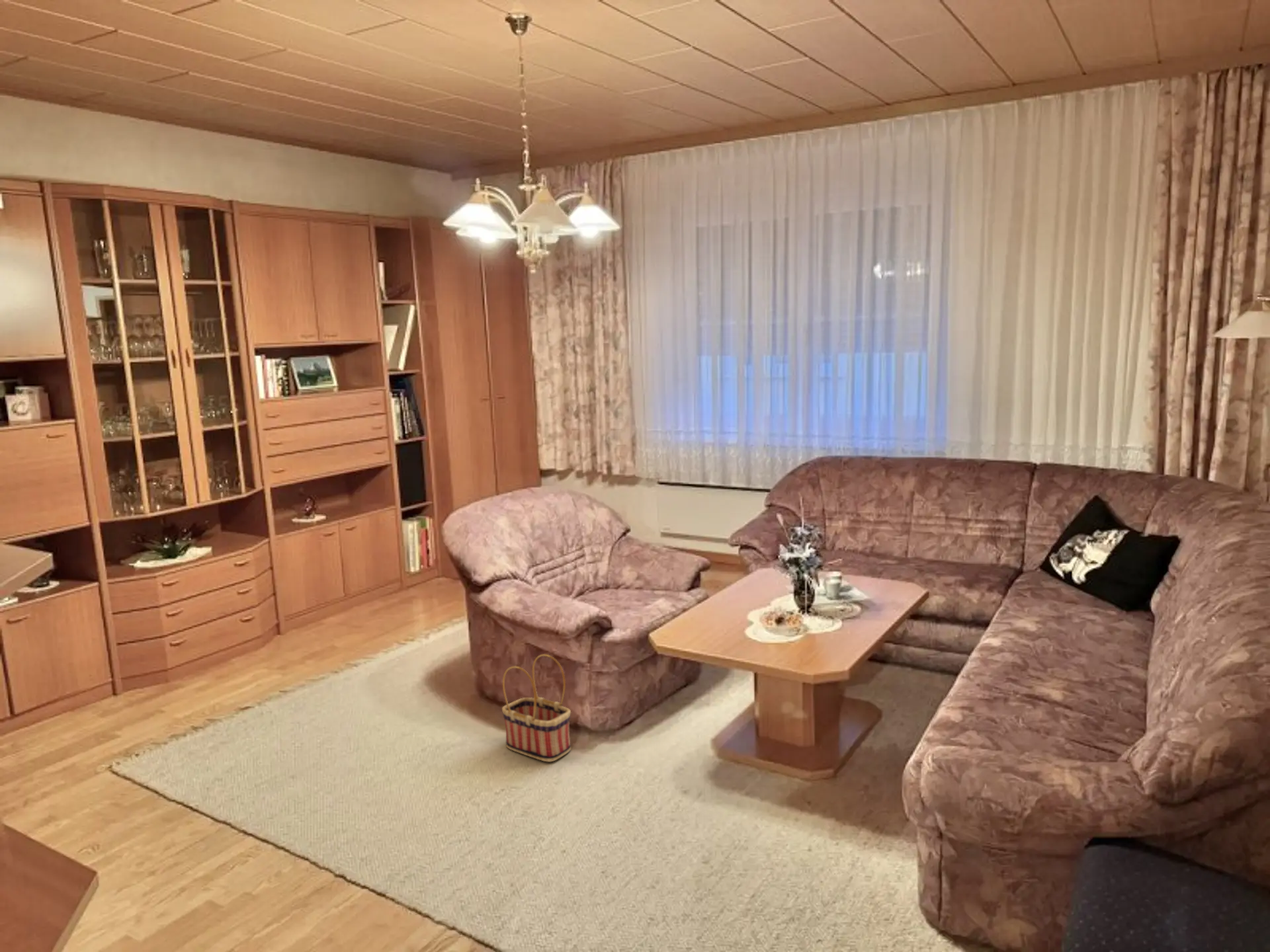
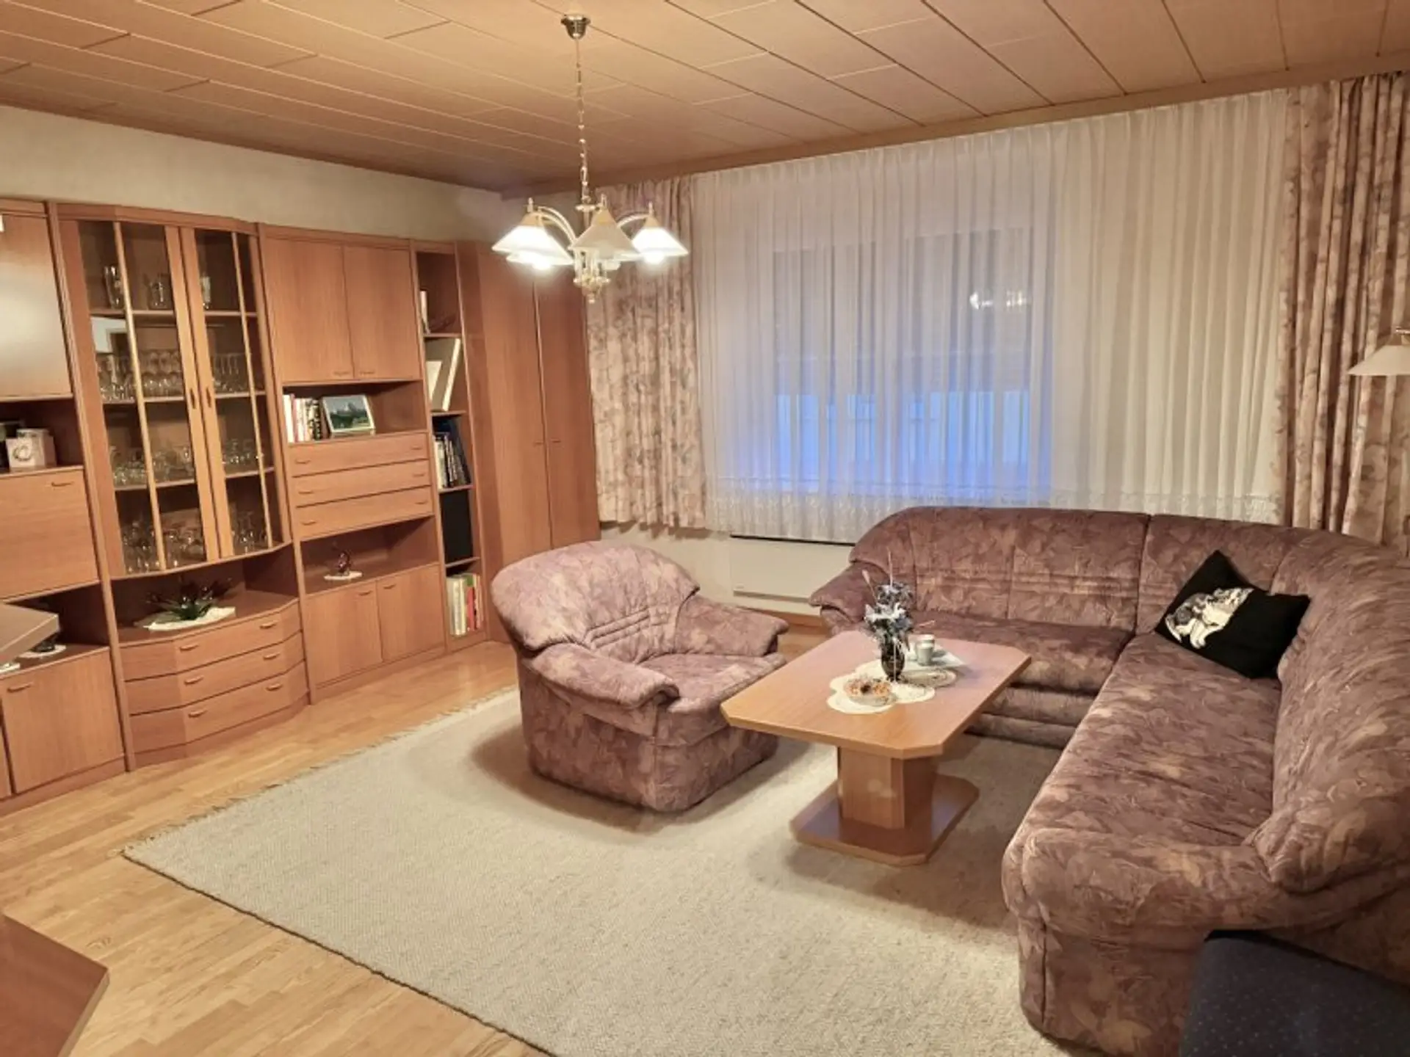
- basket (536, 705)
